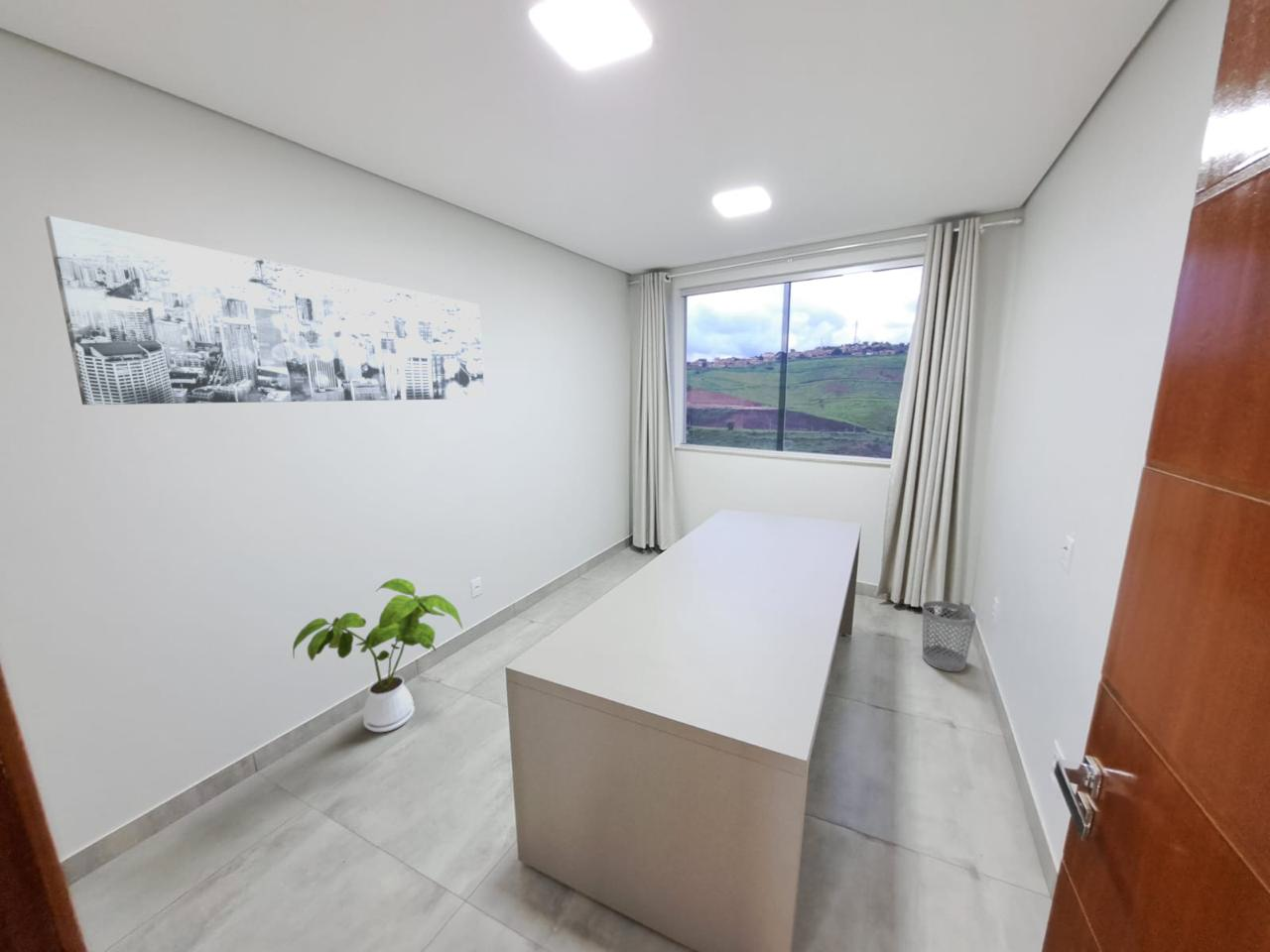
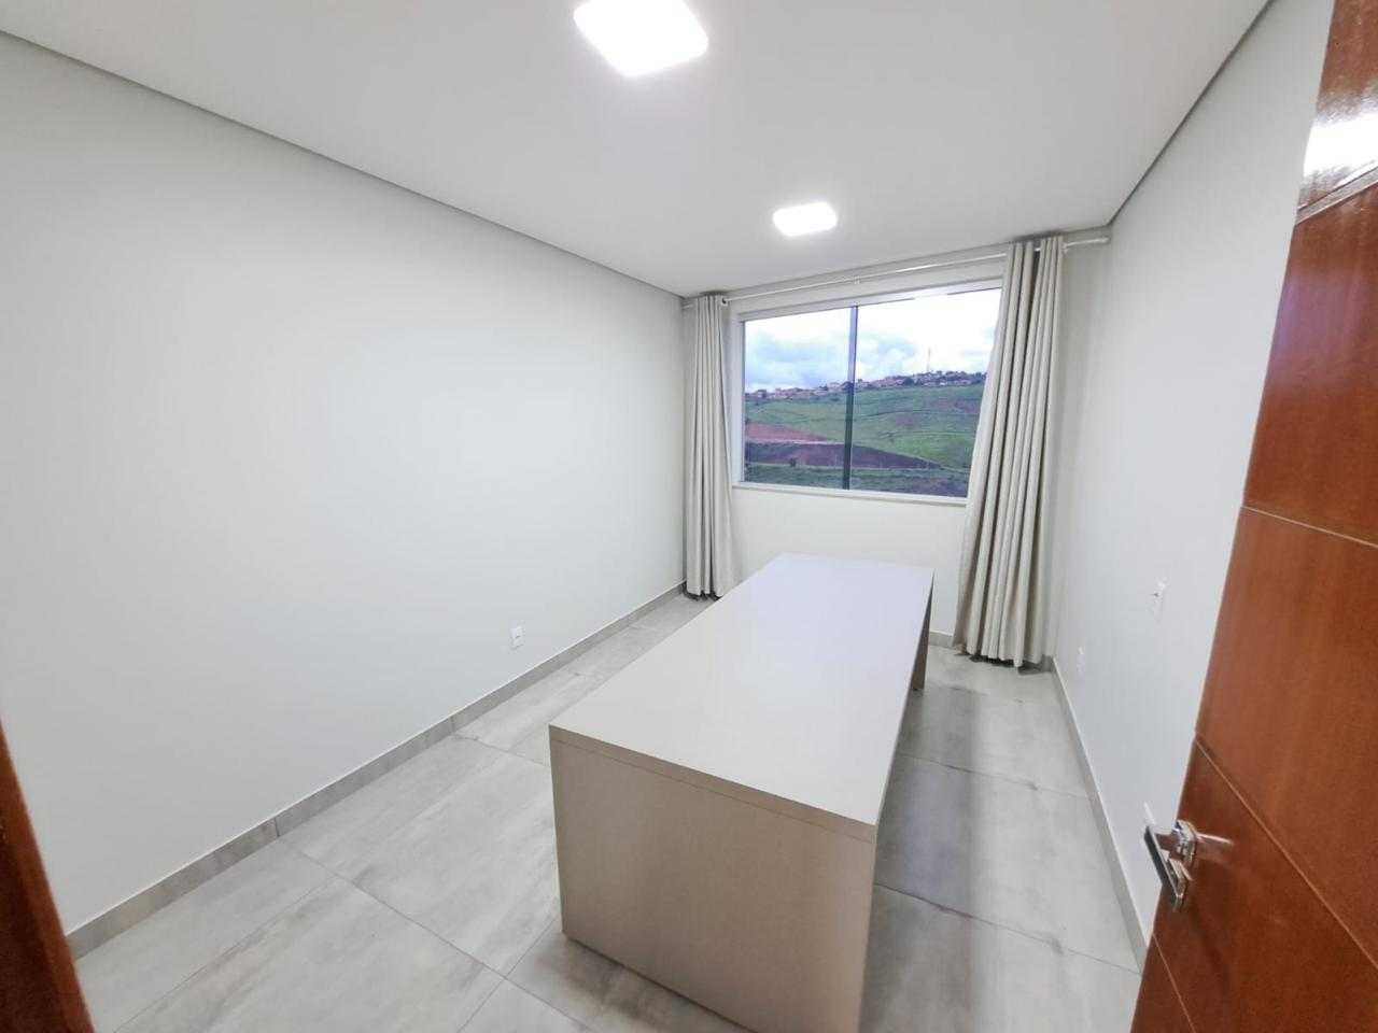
- wastebasket (946, 636)
- house plant (402, 652)
- wall art (340, 339)
